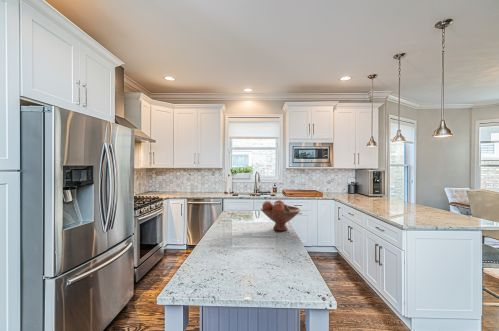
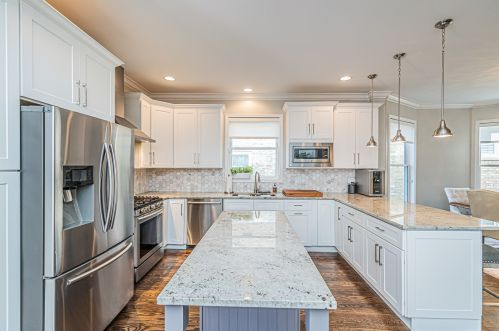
- fruit bowl (280, 214)
